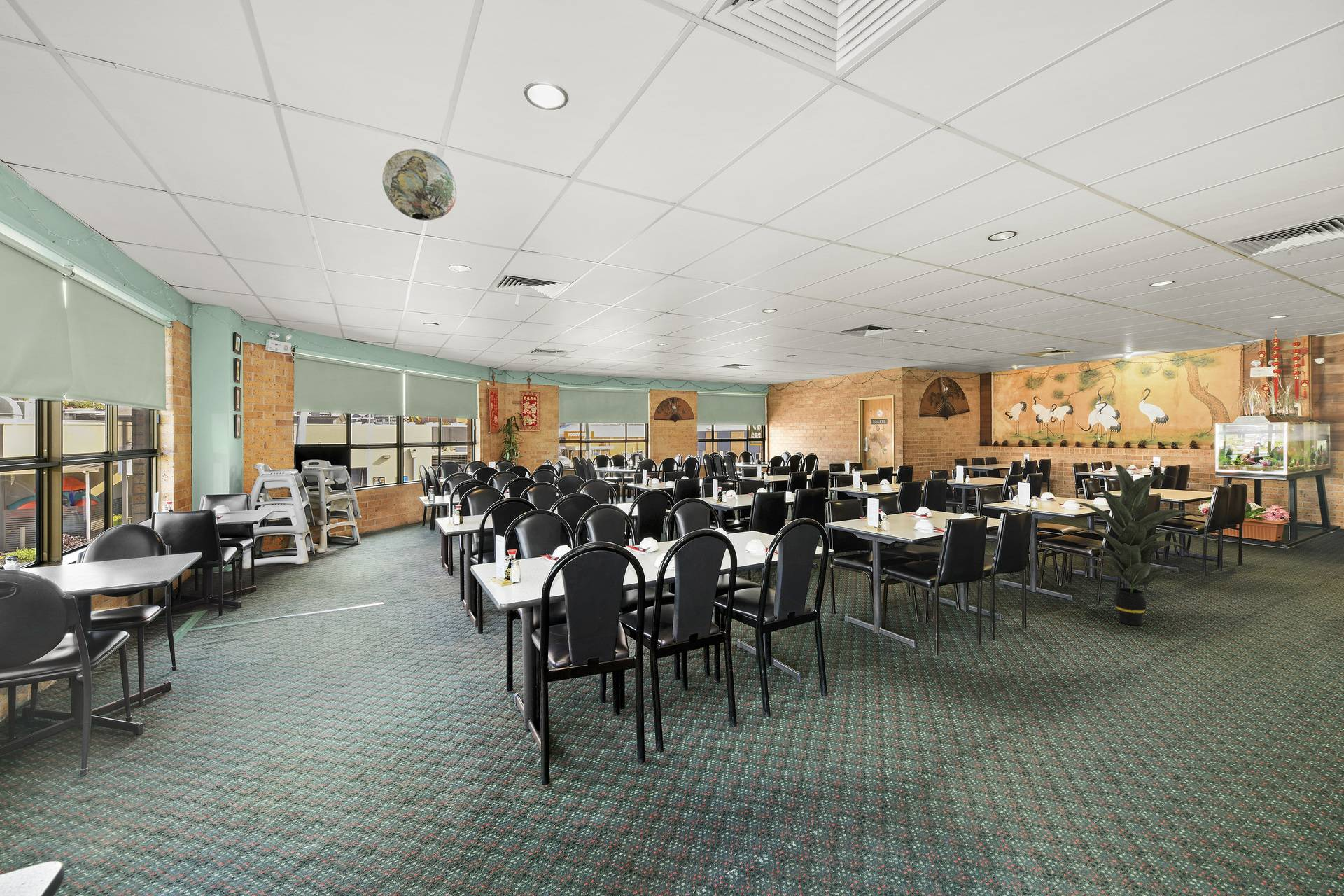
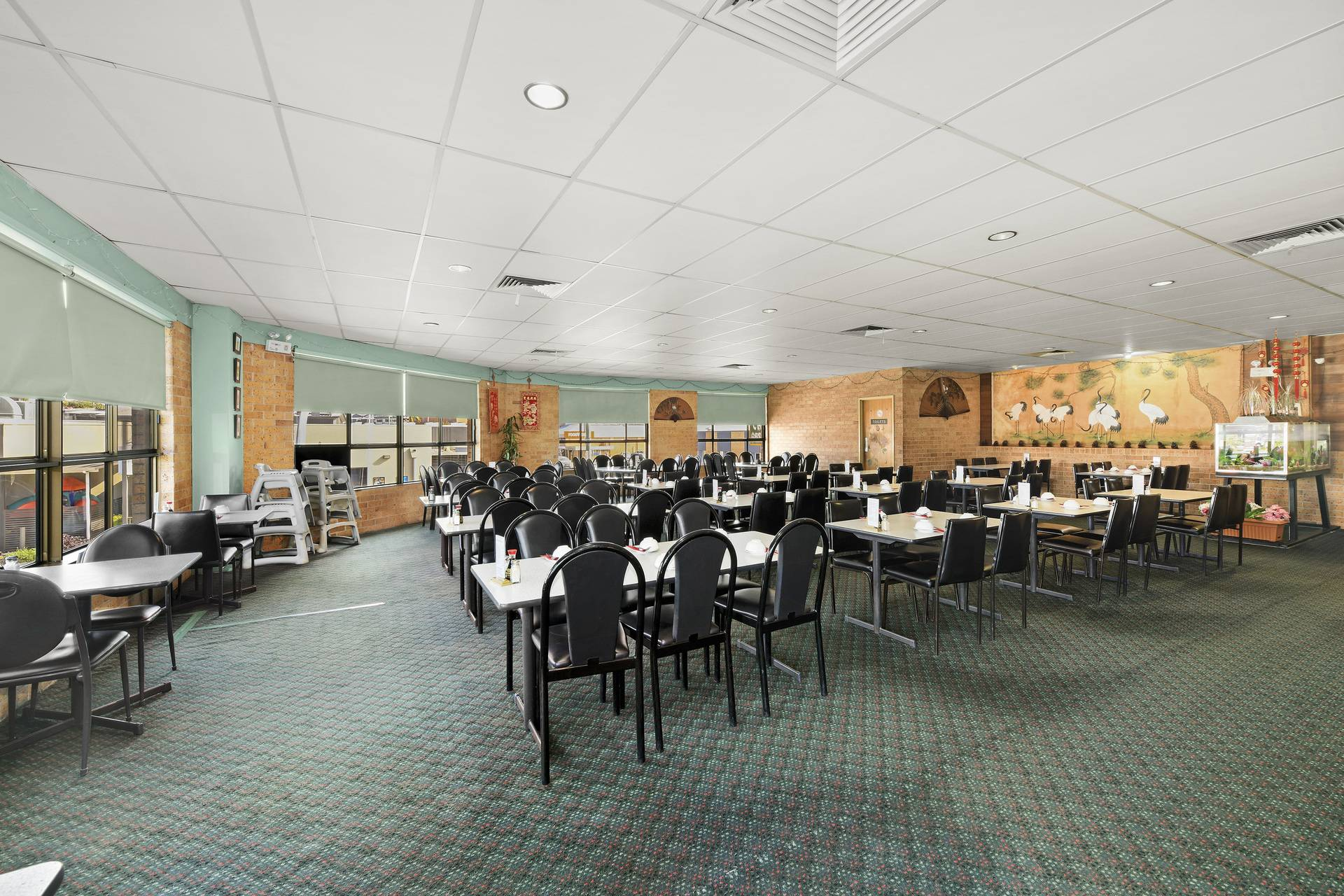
- paper lantern (420, 186)
- indoor plant (1130, 542)
